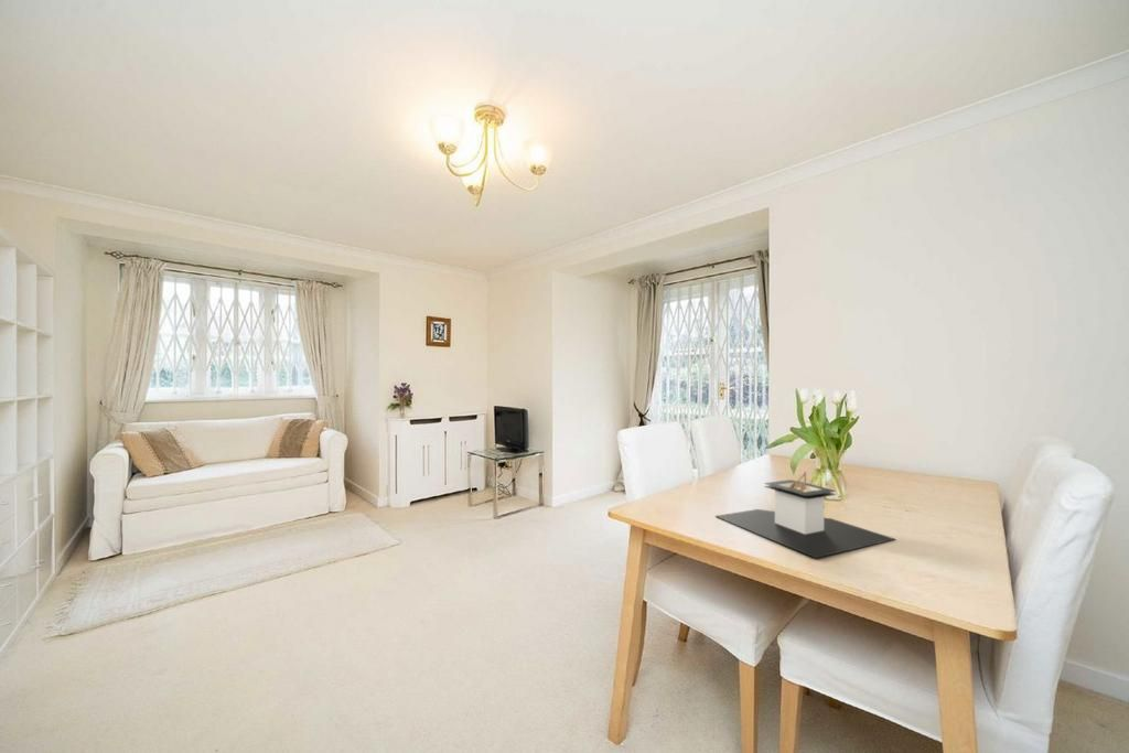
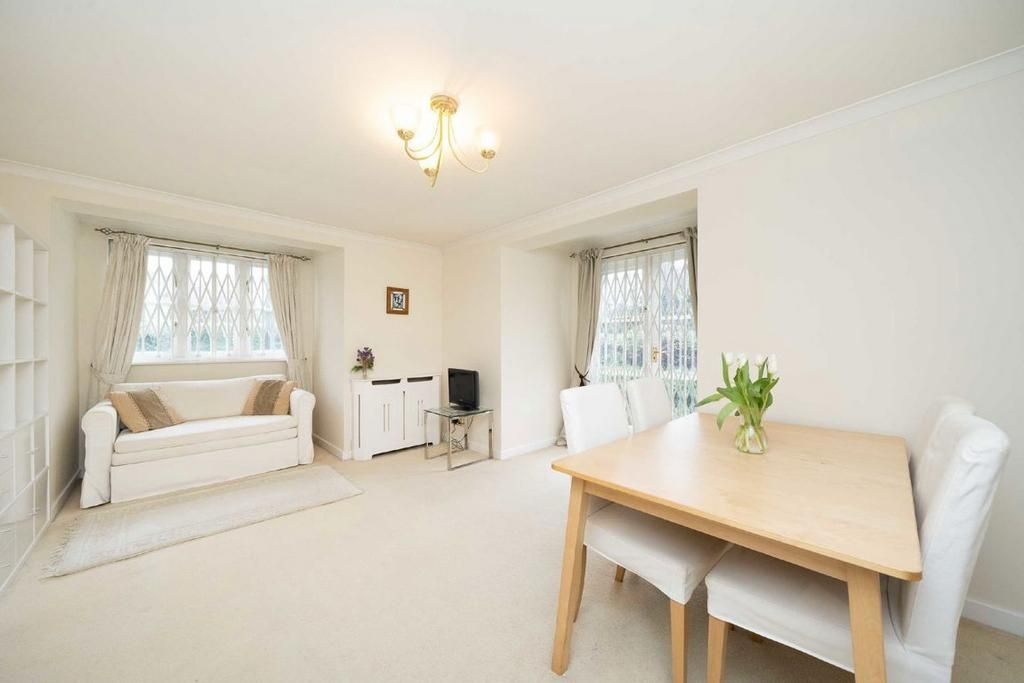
- architectural model (798, 499)
